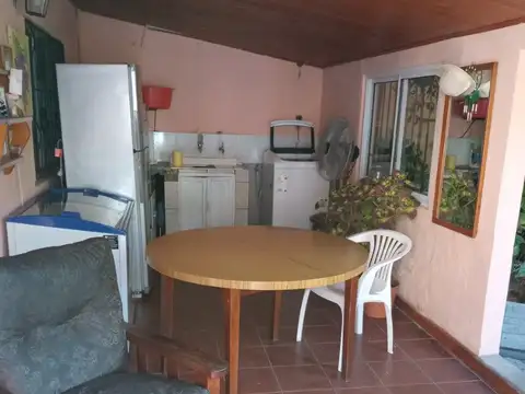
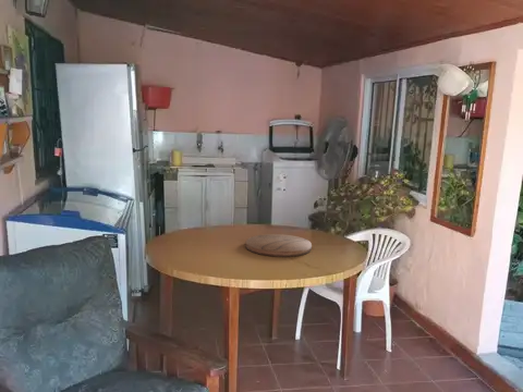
+ cutting board (278, 244)
